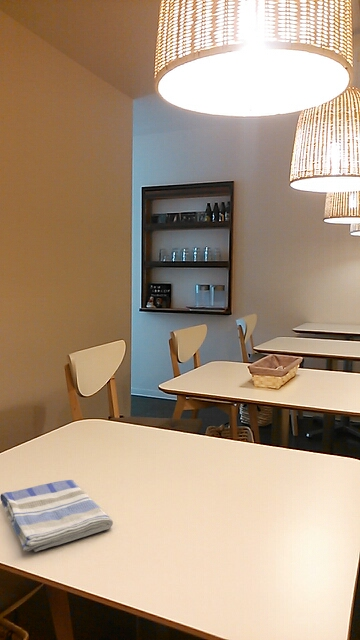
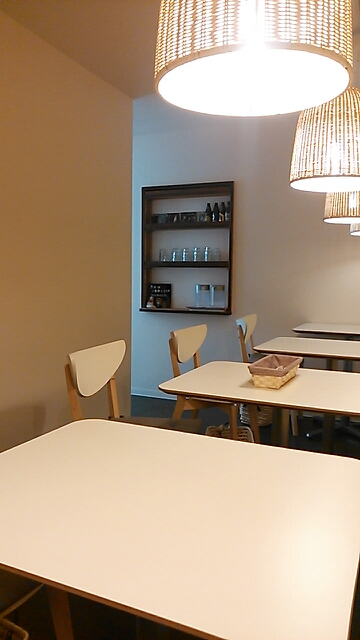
- dish towel (53, 509)
